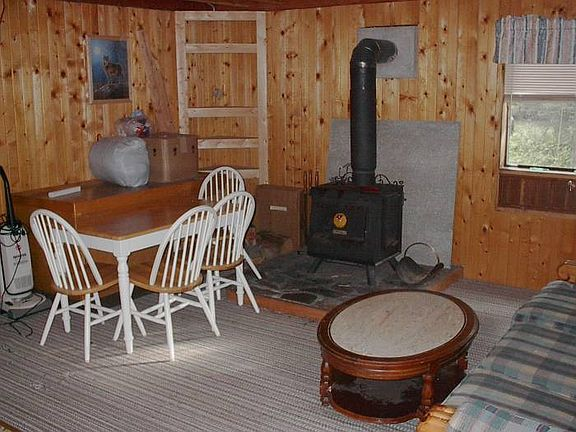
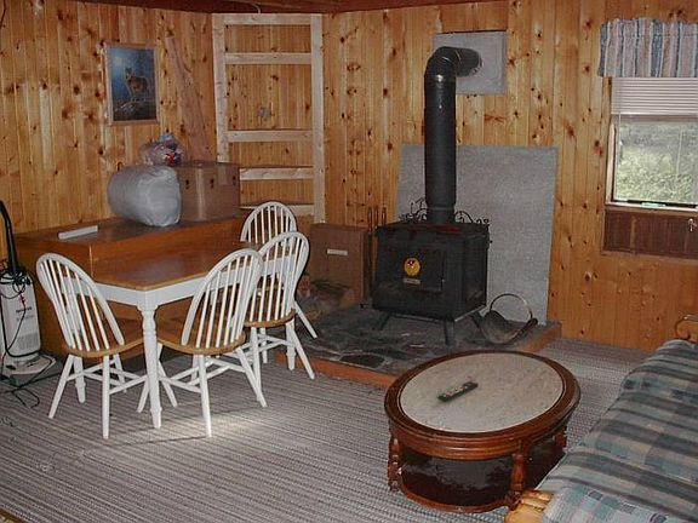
+ remote control (458, 391)
